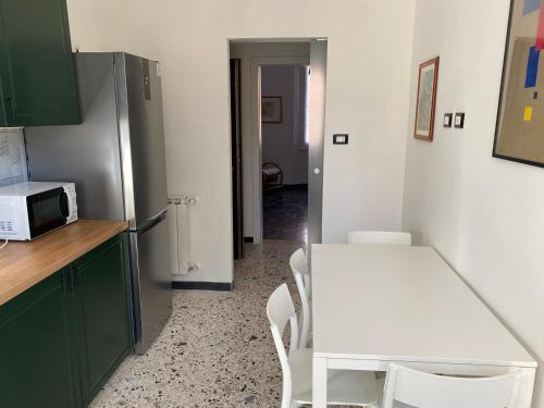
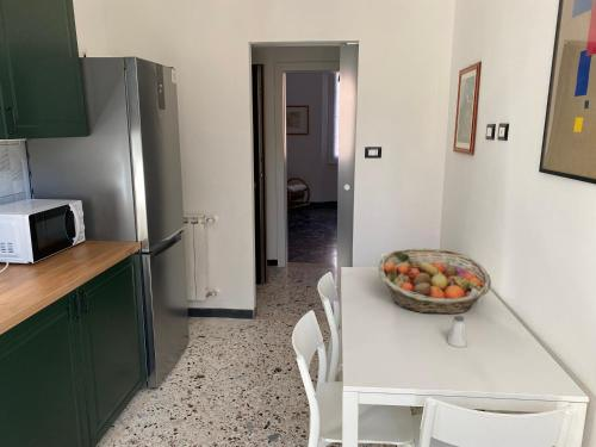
+ saltshaker (458, 329)
+ fruit basket (432, 279)
